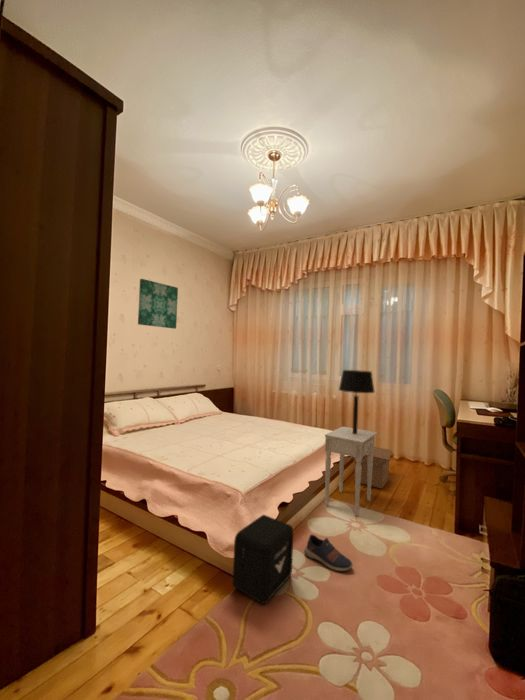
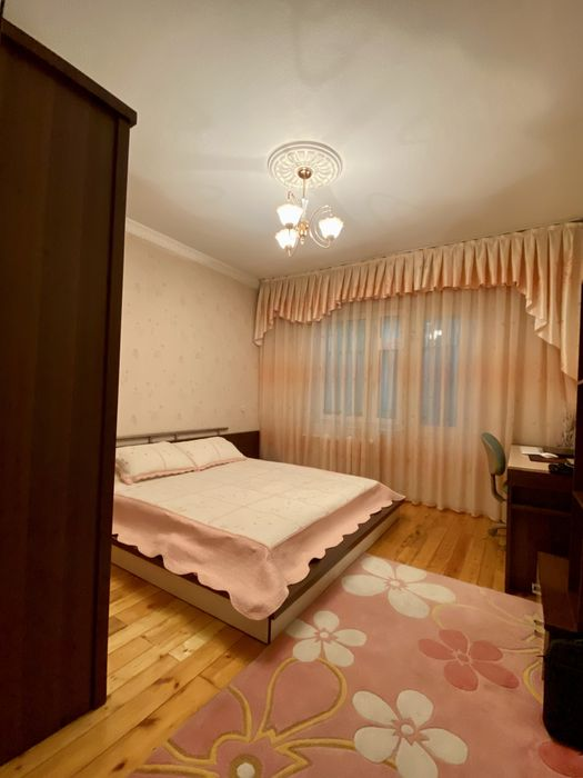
- nightstand (355, 468)
- box (372, 466)
- shoe (327, 551)
- air purifier (265, 556)
- wall art (158, 305)
- table lamp (355, 402)
